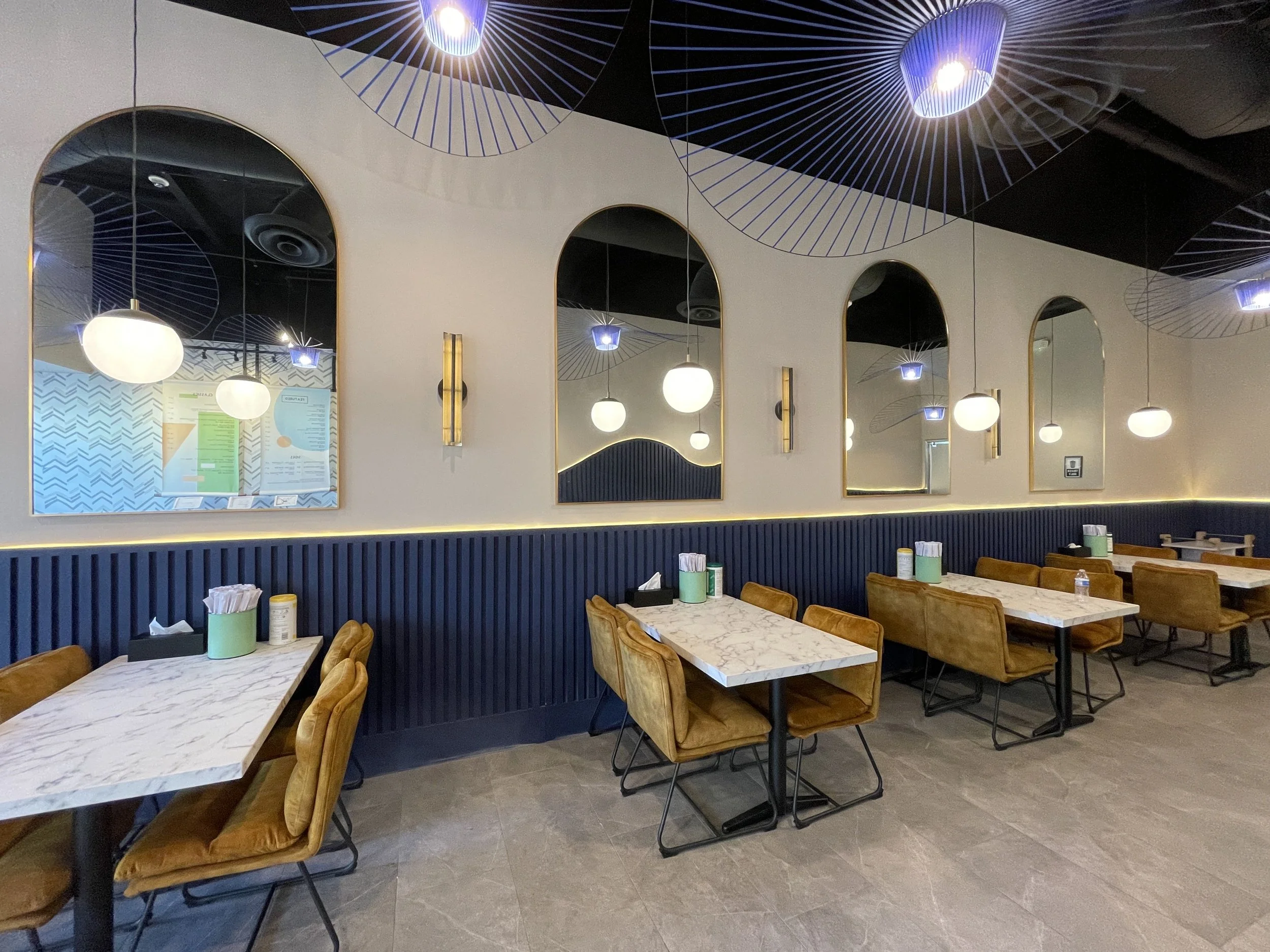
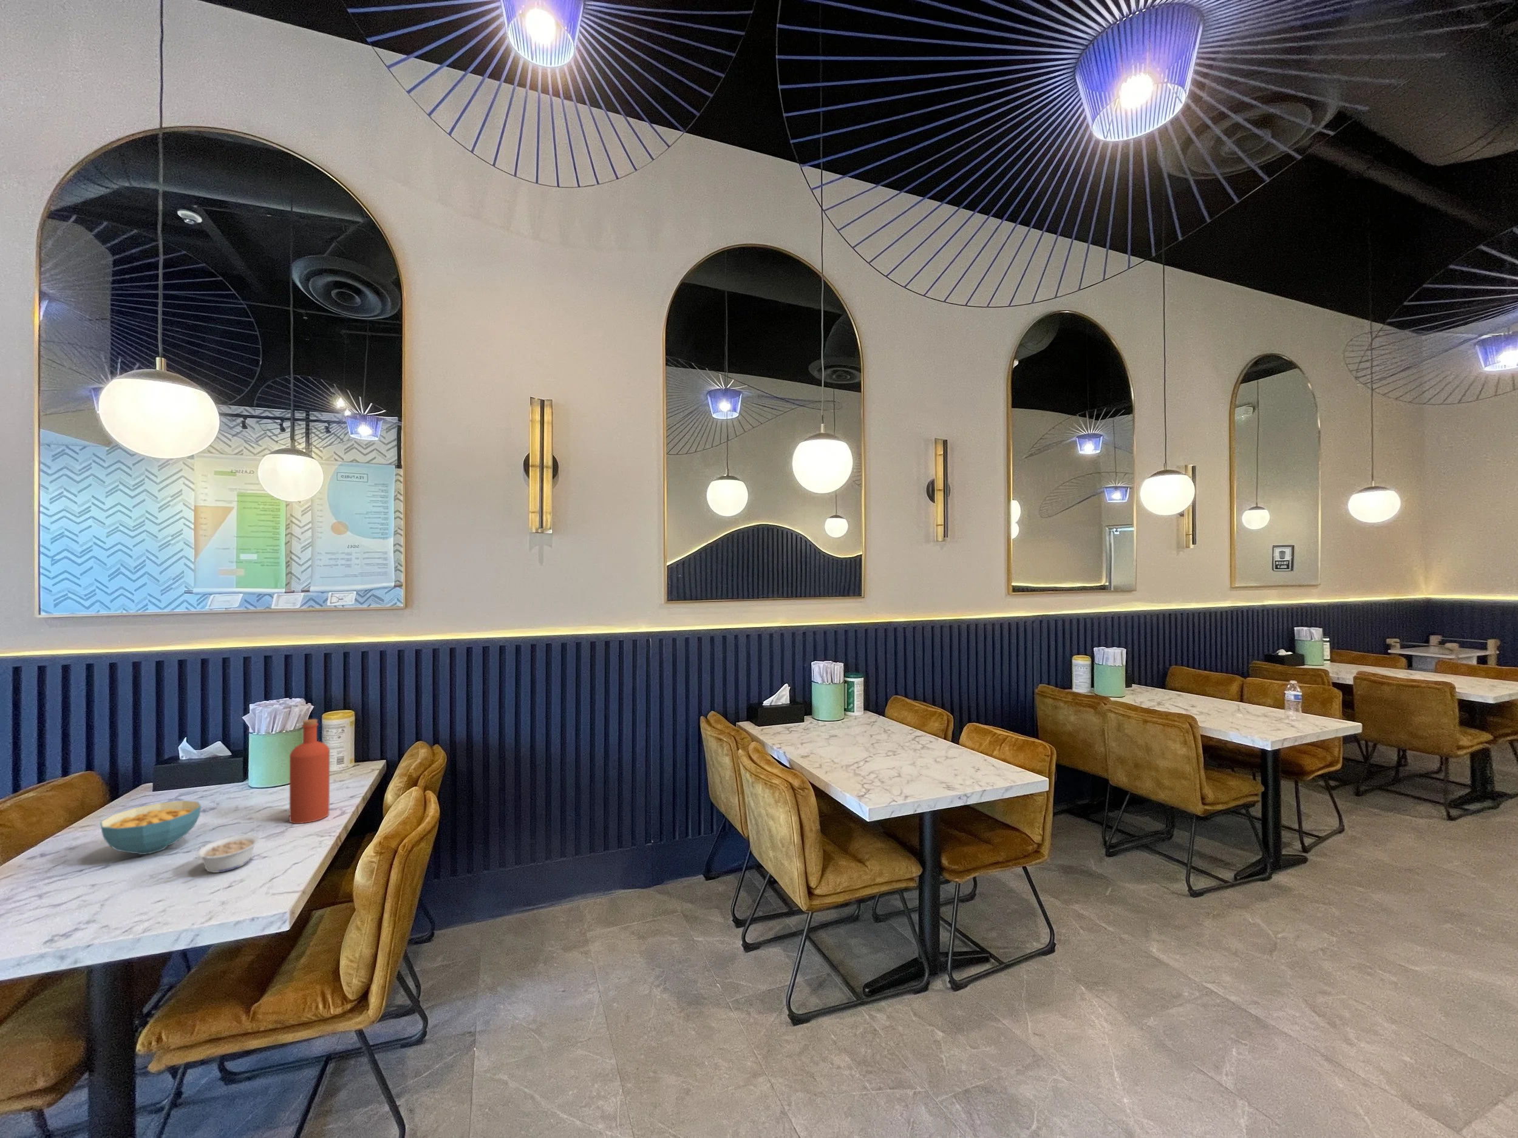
+ bottle (310, 769)
+ legume (227, 854)
+ cereal bowl (152, 832)
